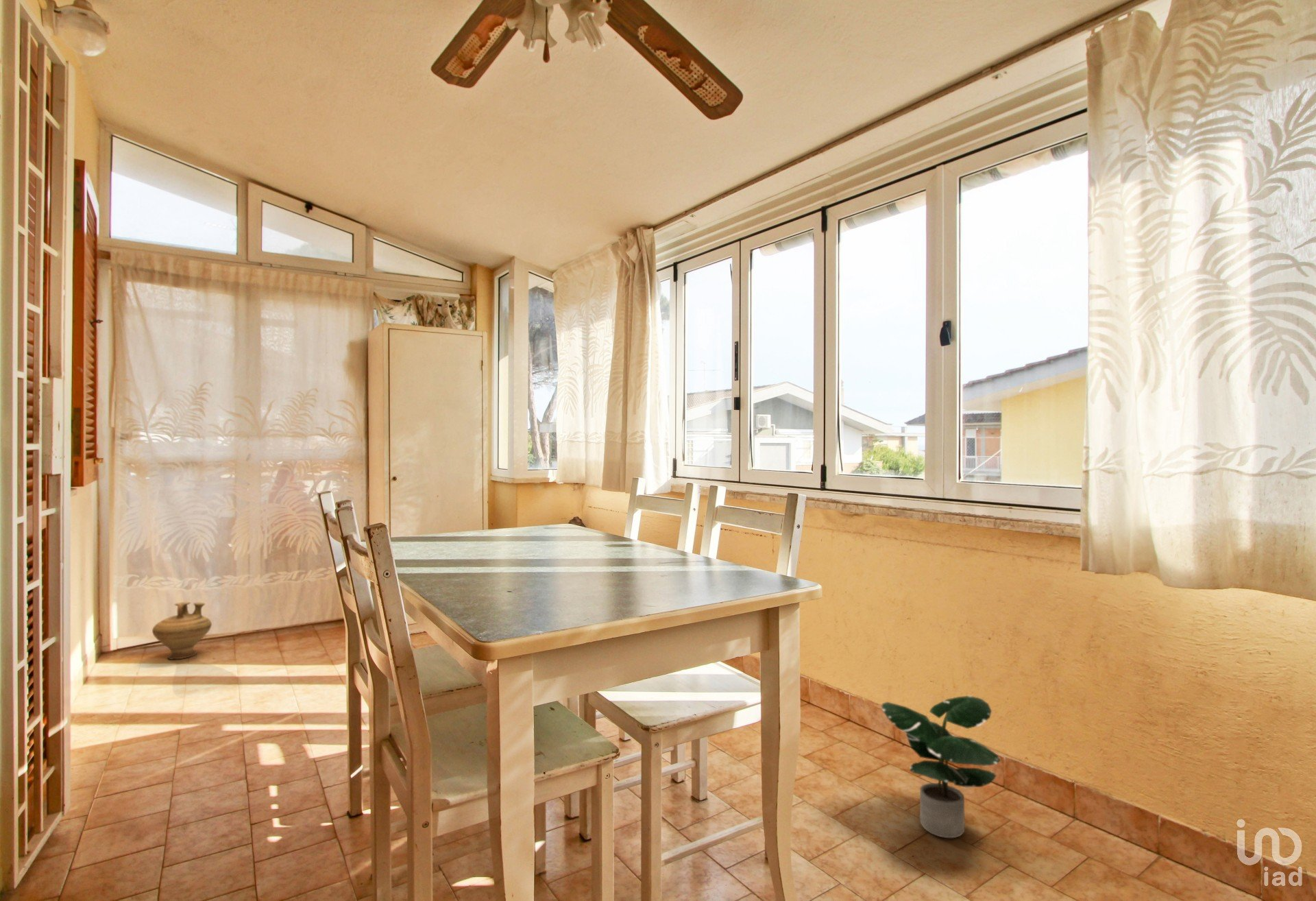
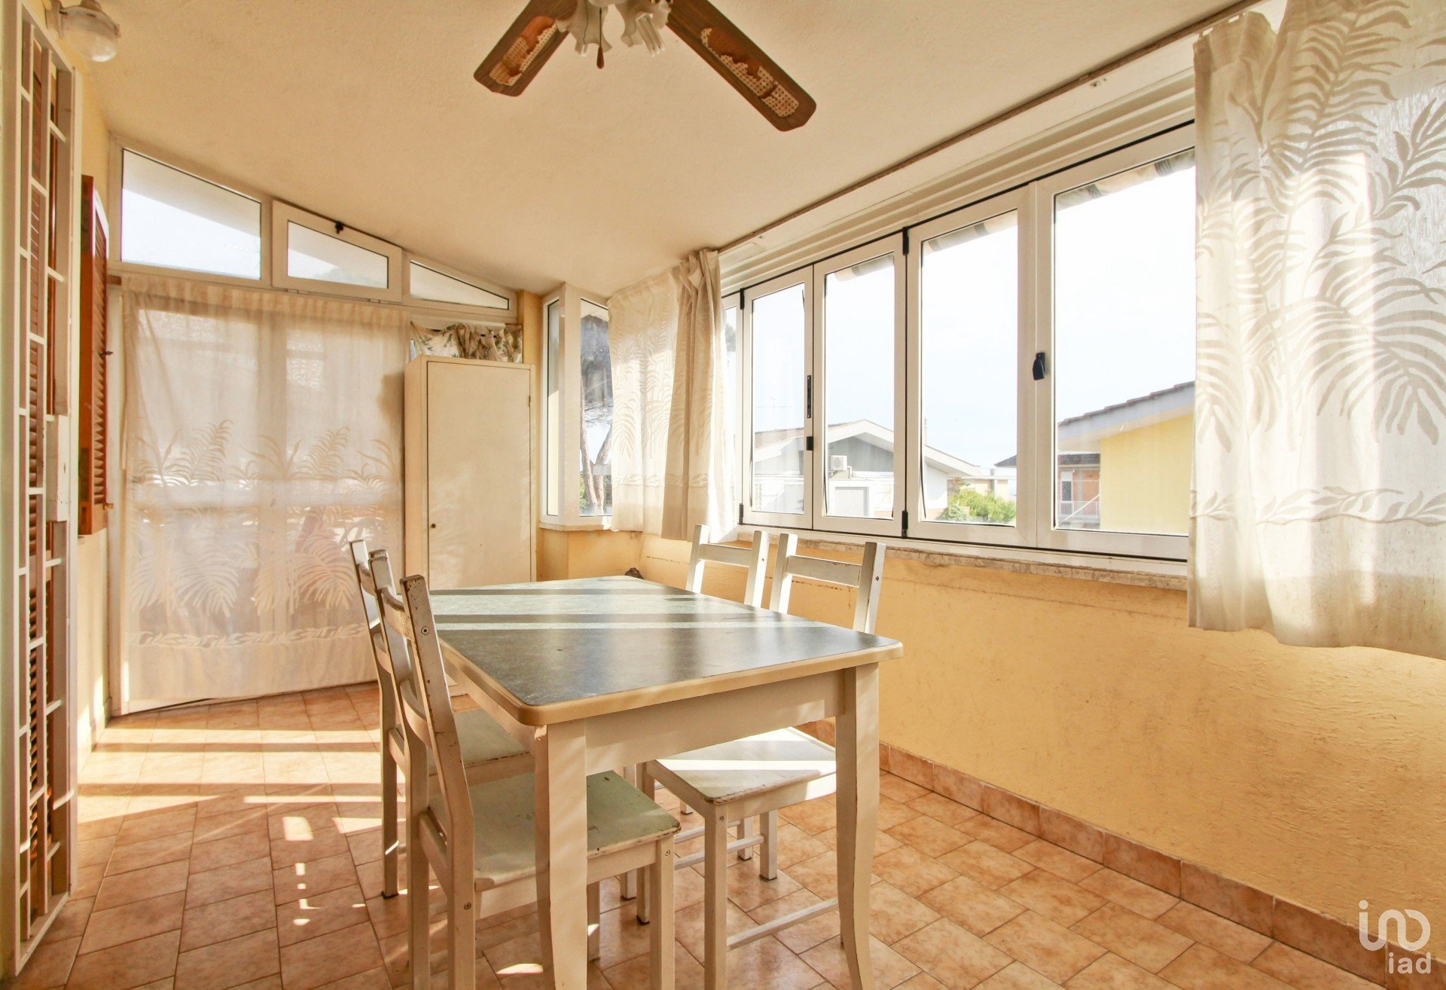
- potted plant (948, 769)
- ceramic jug (182, 629)
